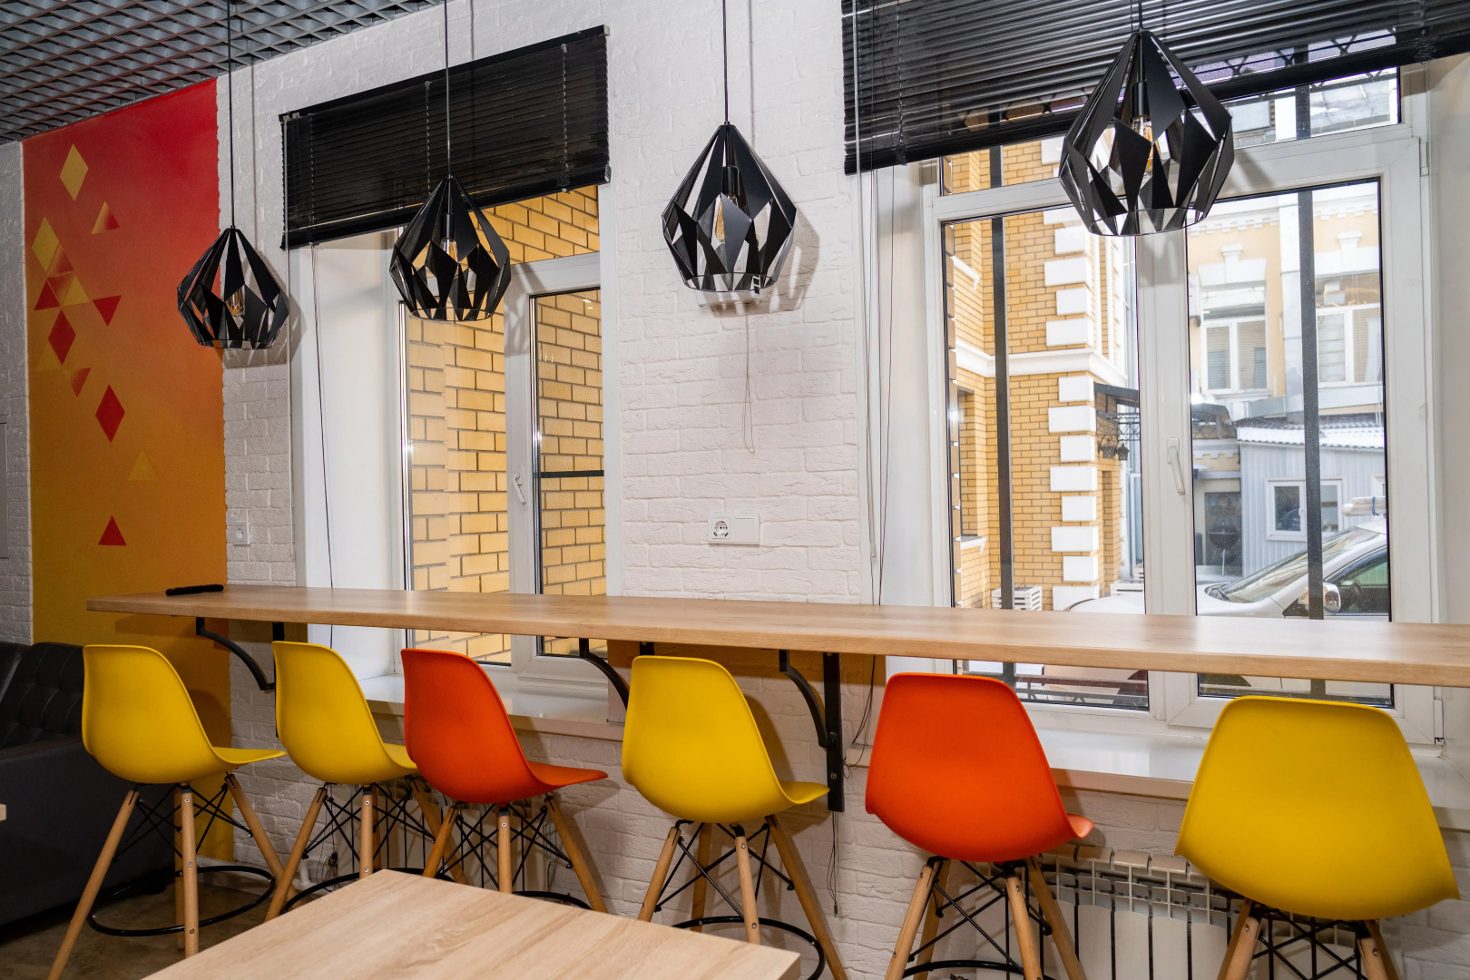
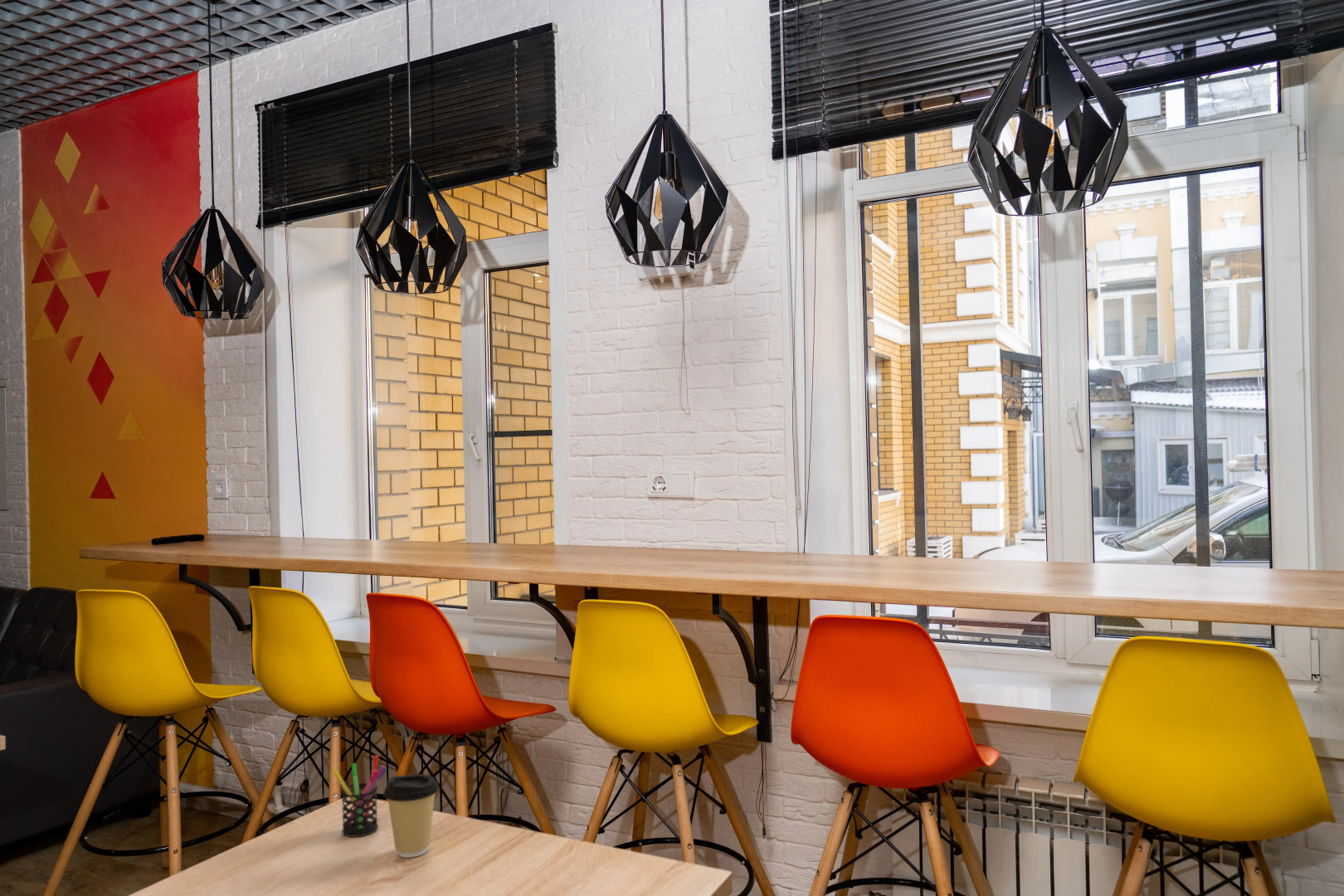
+ pen holder (360, 793)
+ coffee cup (411, 815)
